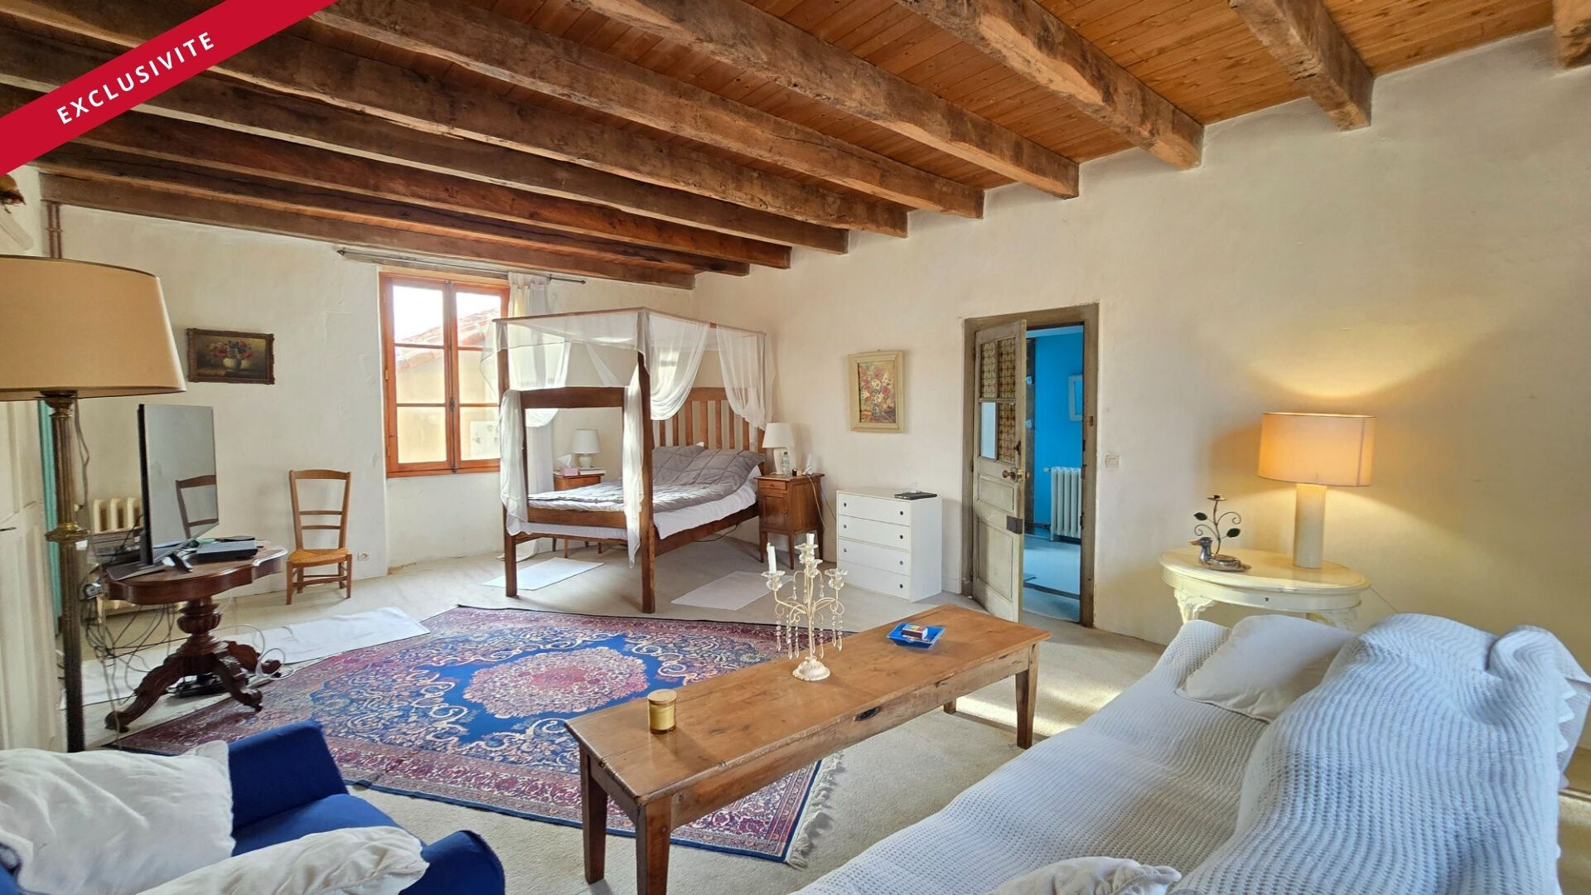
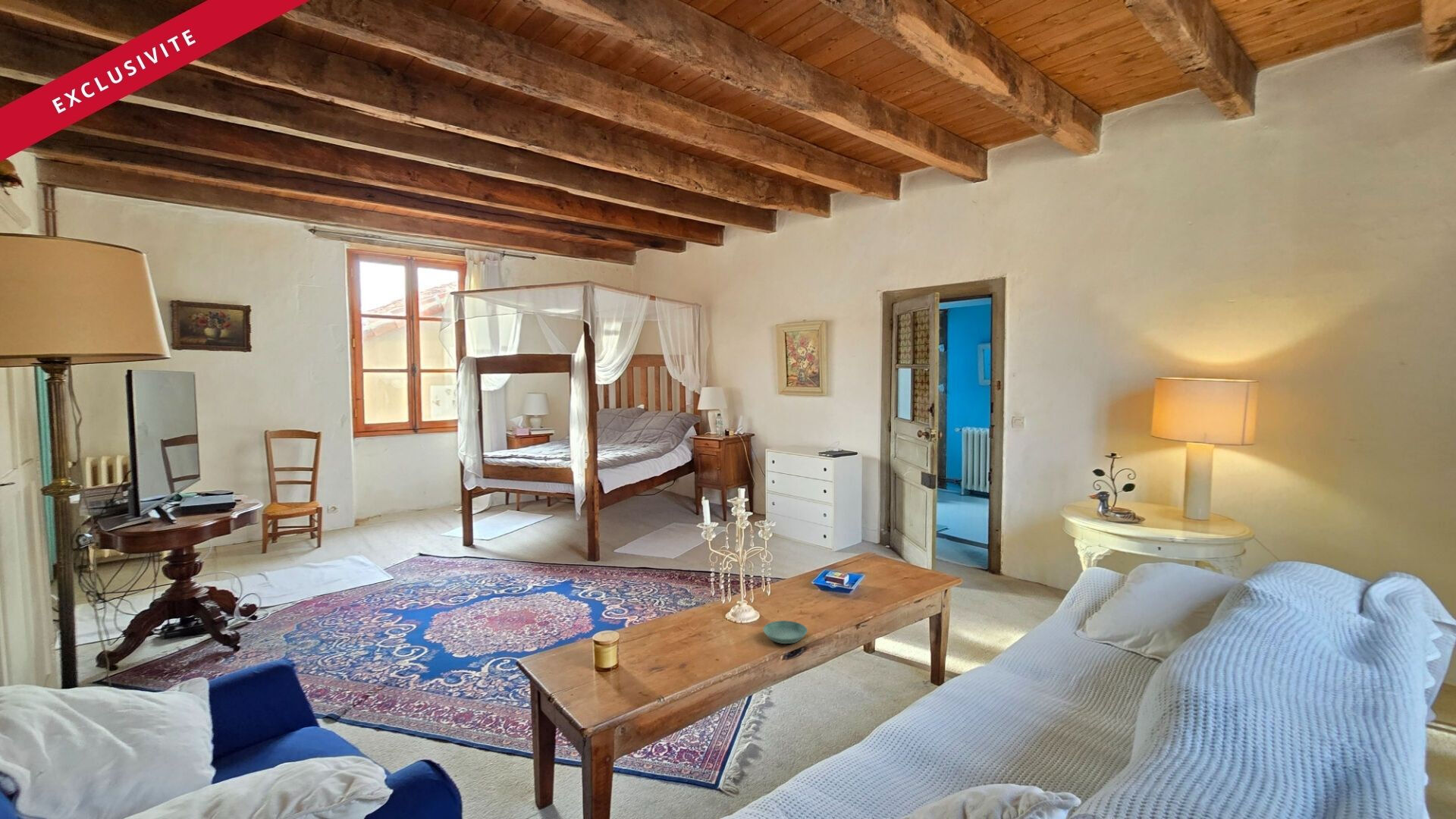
+ saucer (785, 632)
